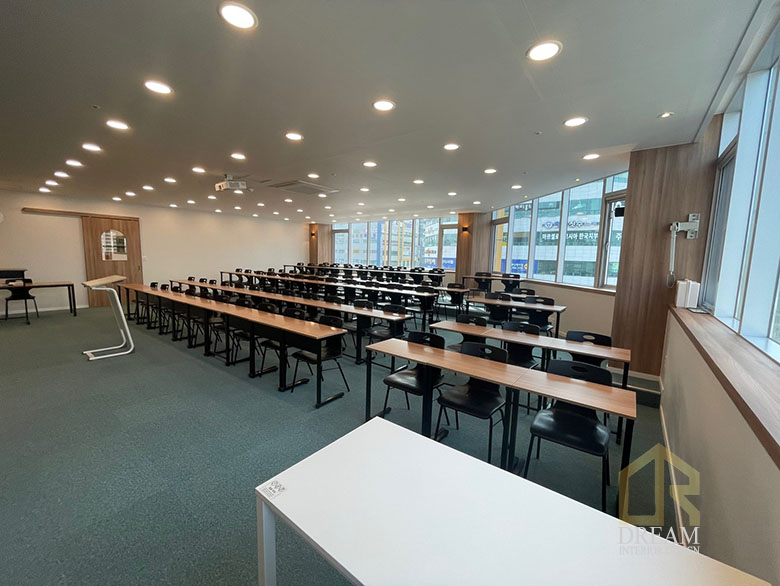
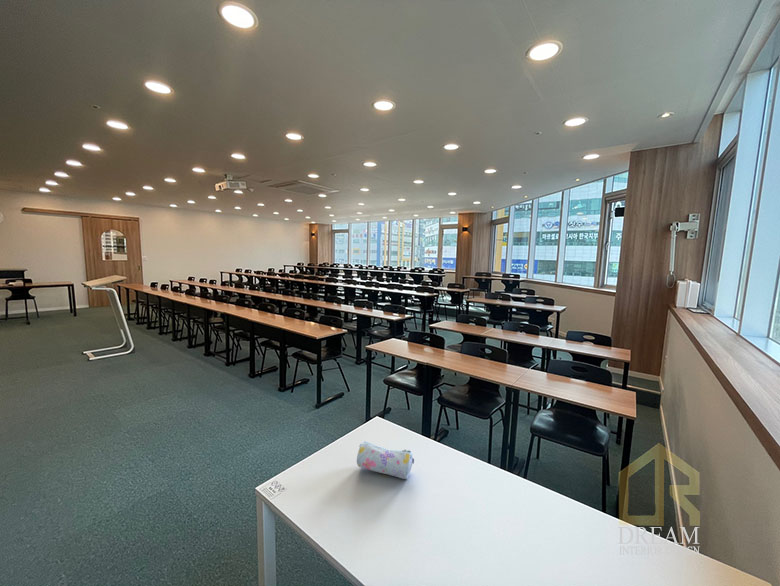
+ pencil case (384, 459)
